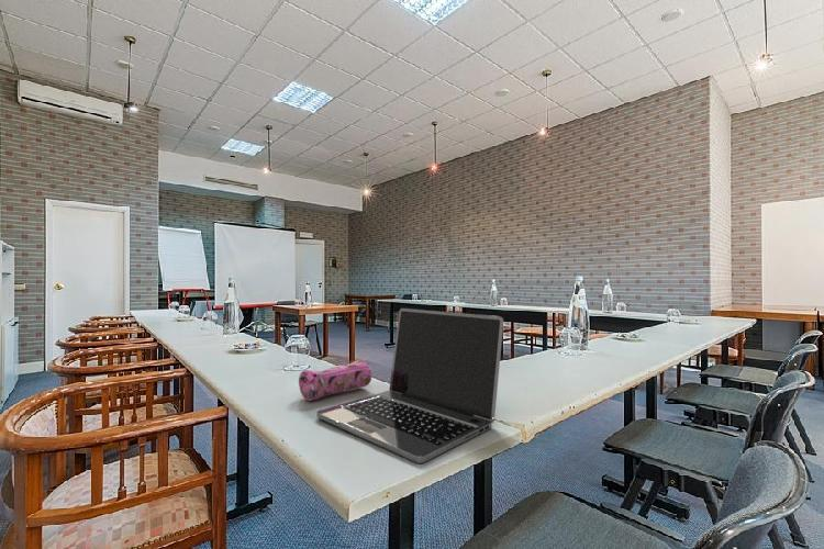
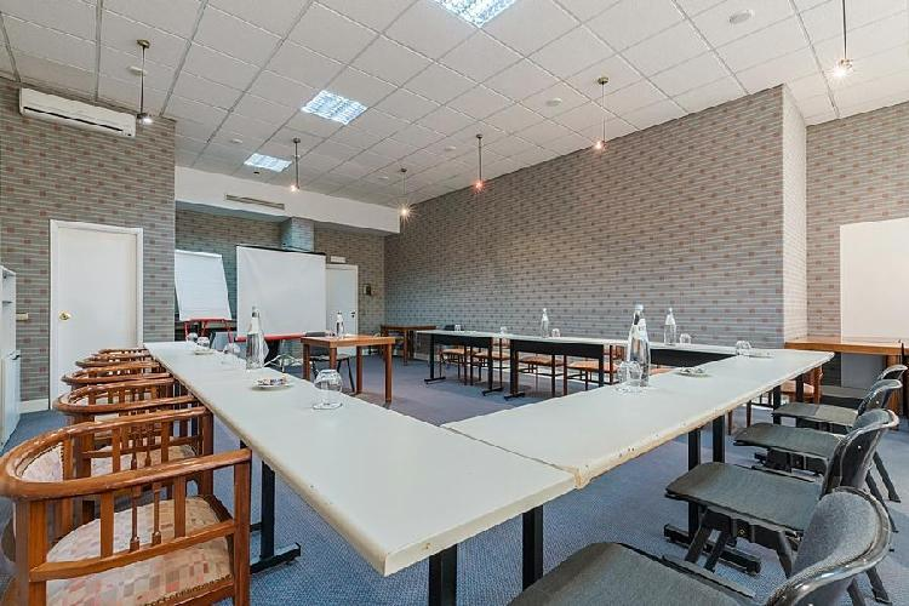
- pencil case (336, 378)
- laptop (408, 368)
